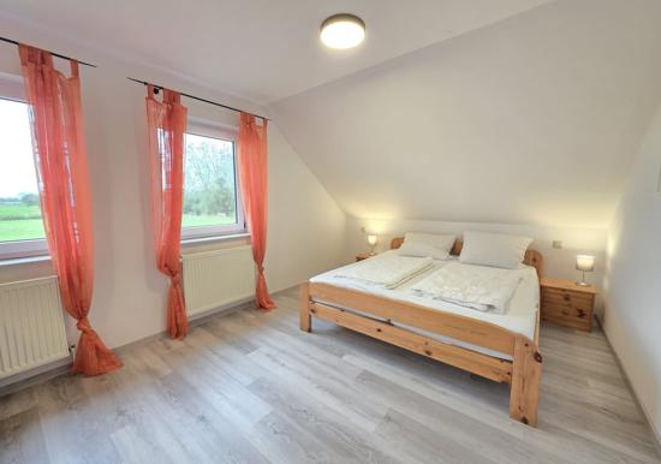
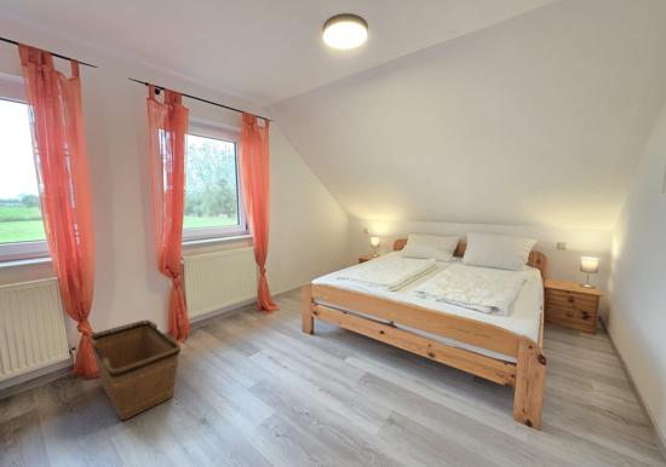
+ bicycle basket (134, 364)
